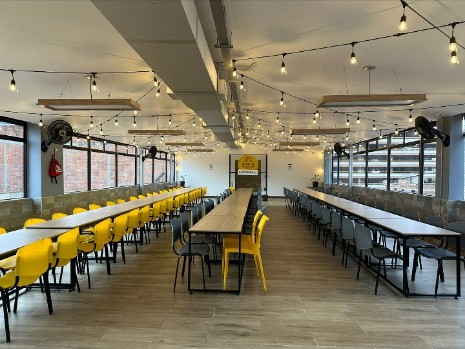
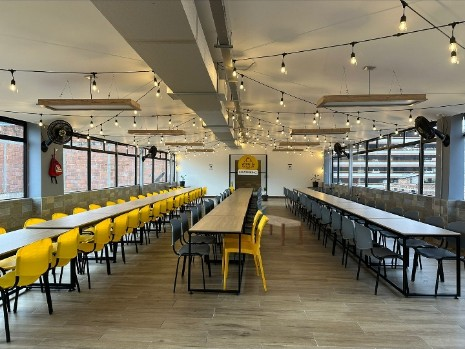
+ bench (276, 225)
